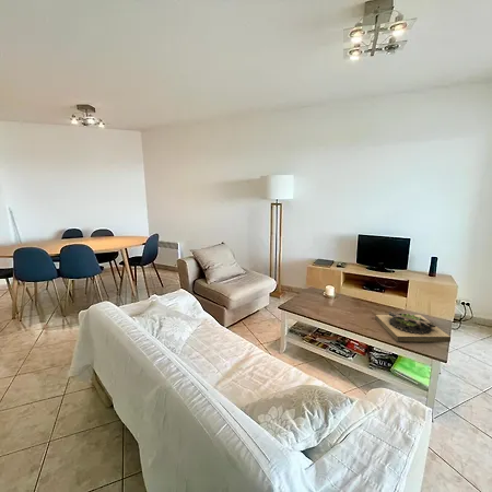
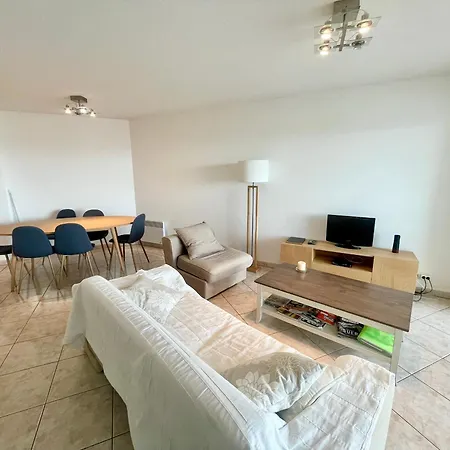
- succulent planter (410, 321)
